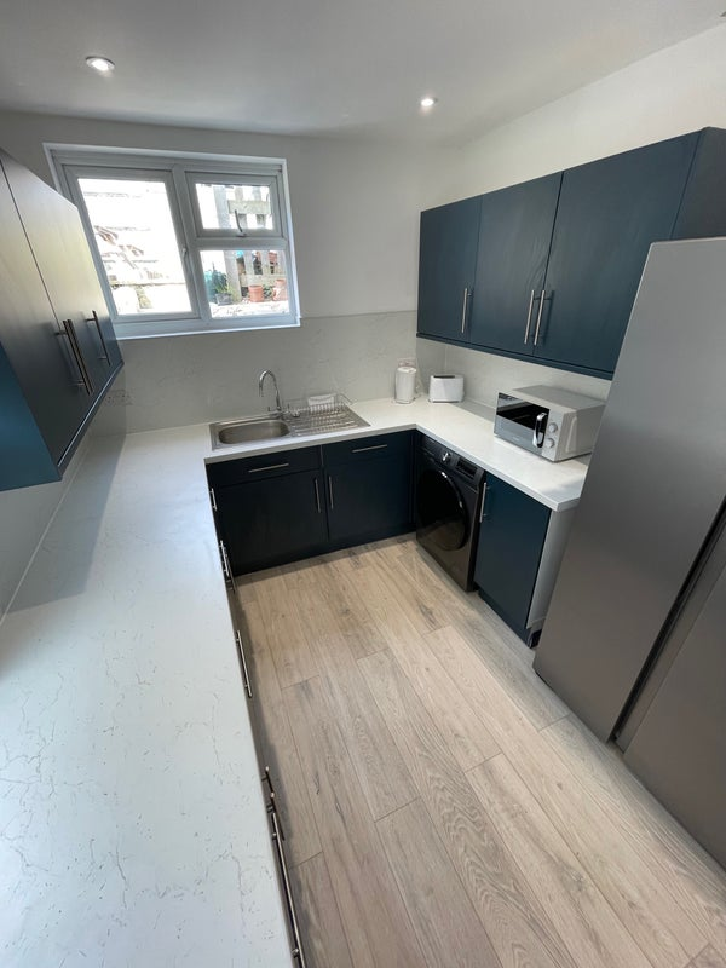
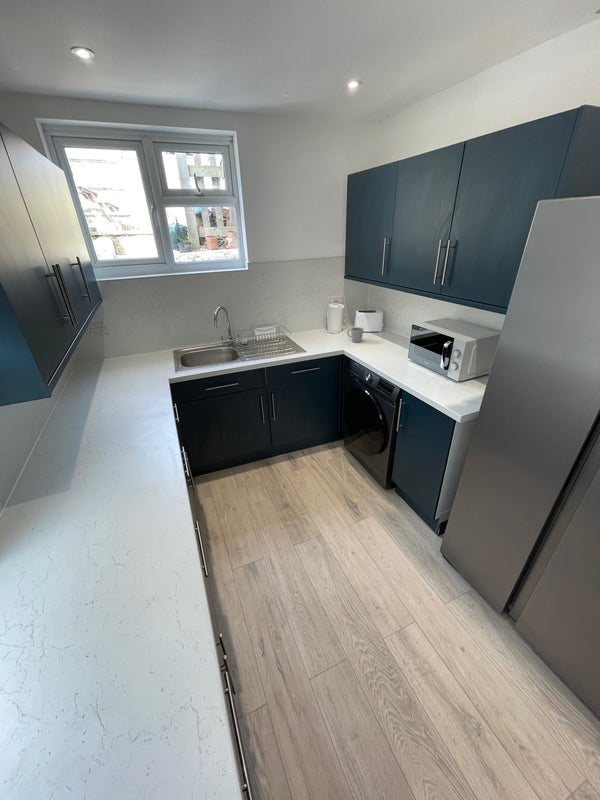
+ mug (354, 334)
